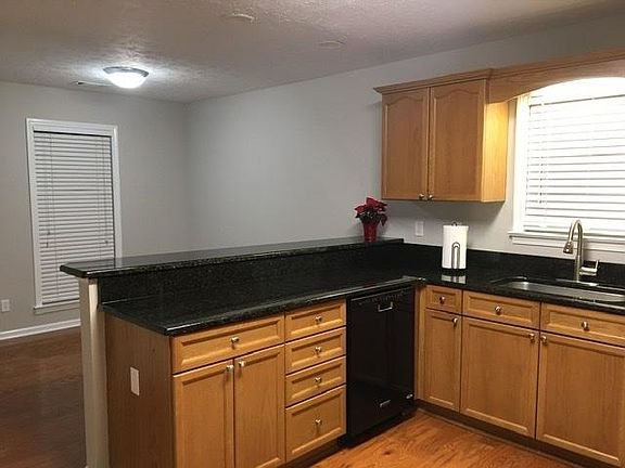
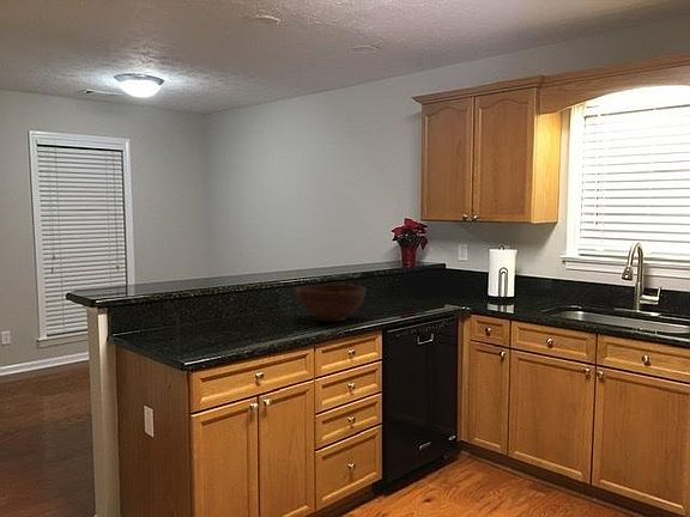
+ fruit bowl (331, 304)
